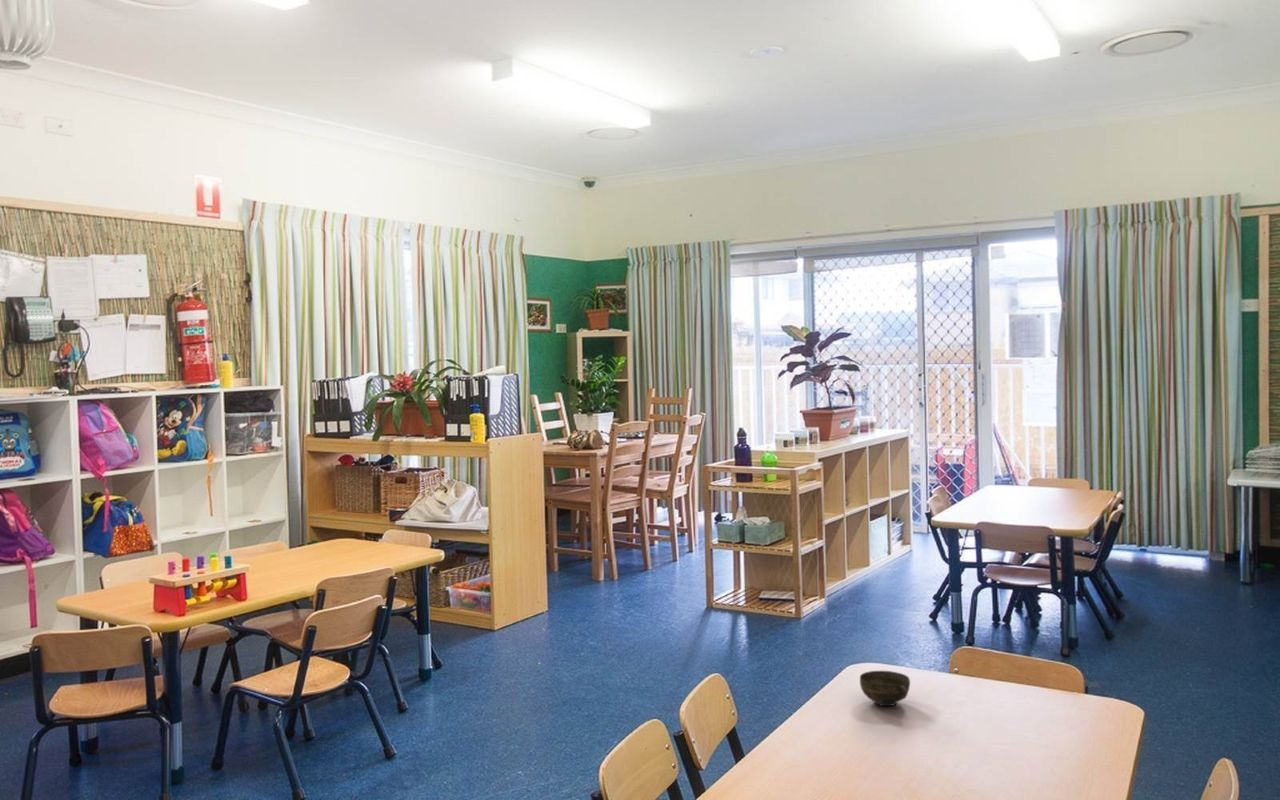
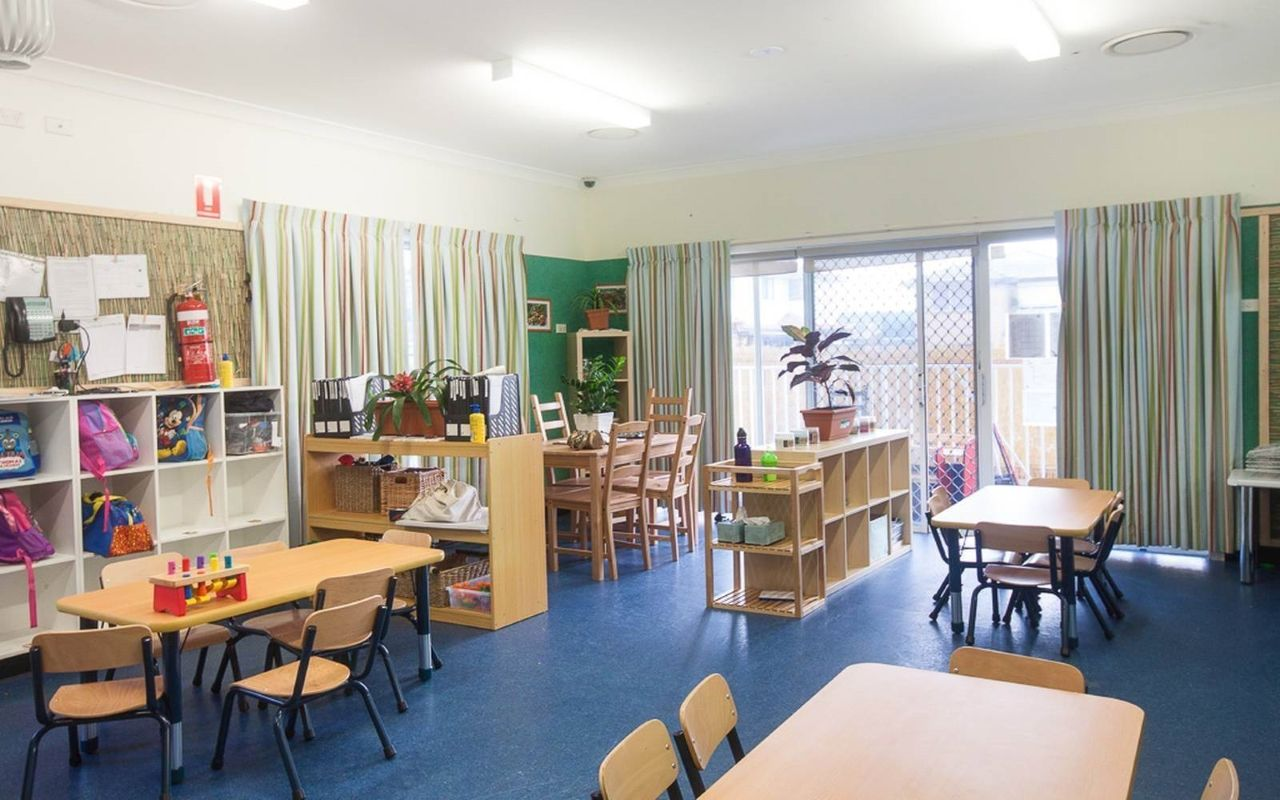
- cup (888, 691)
